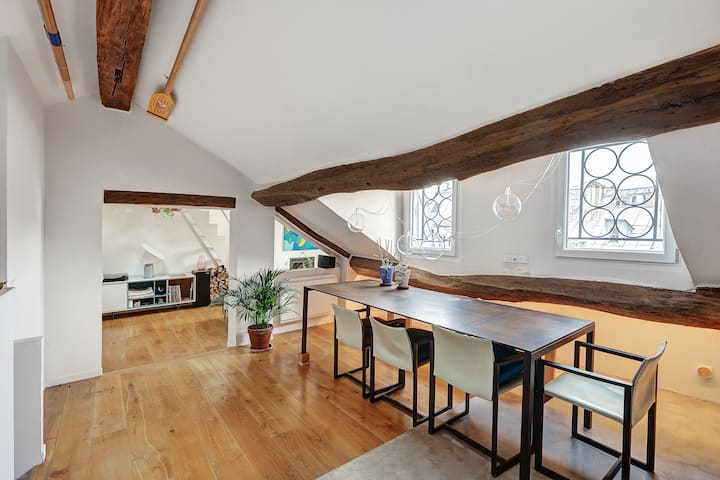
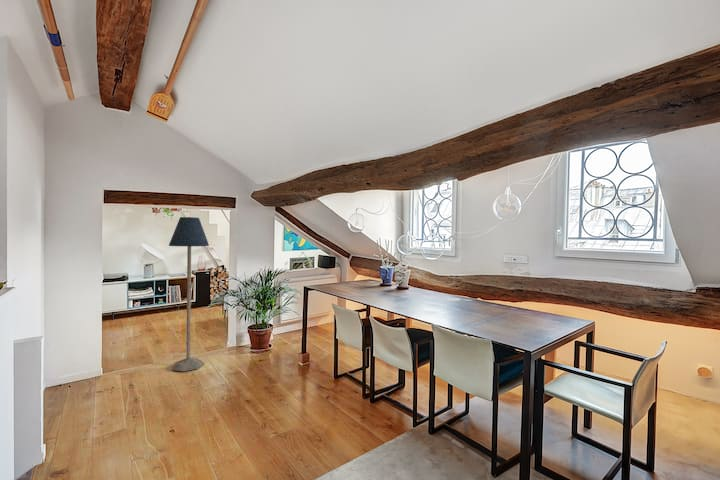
+ floor lamp (188, 291)
